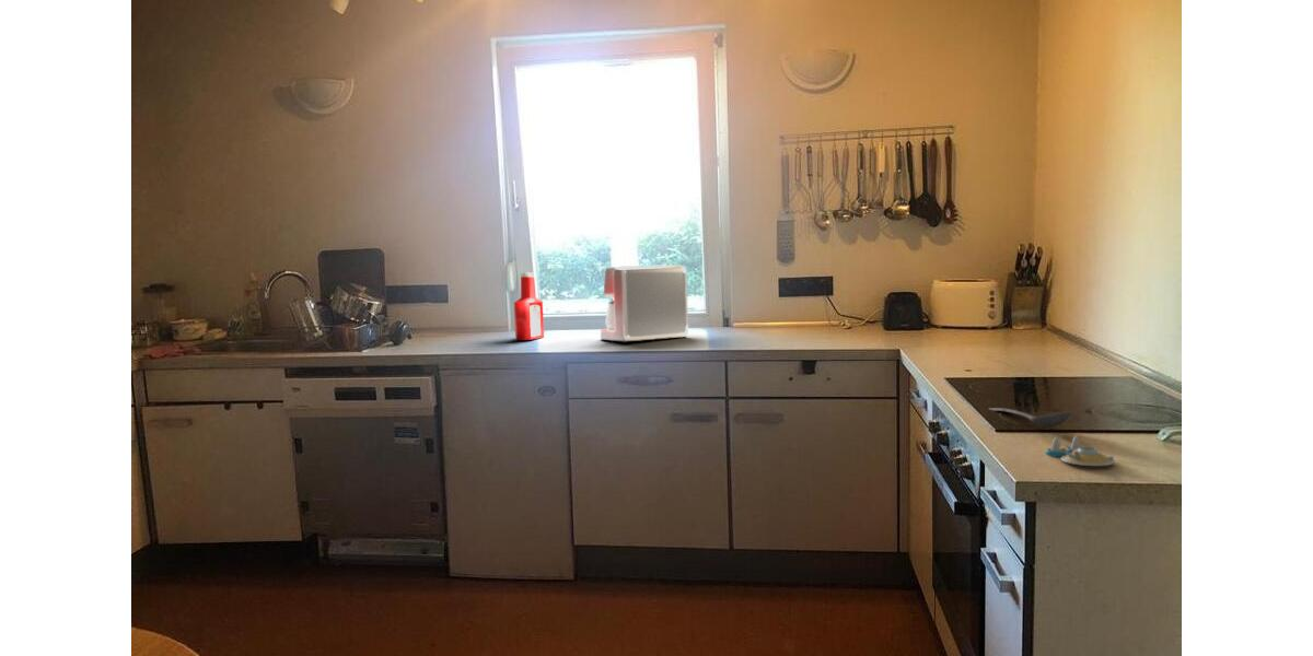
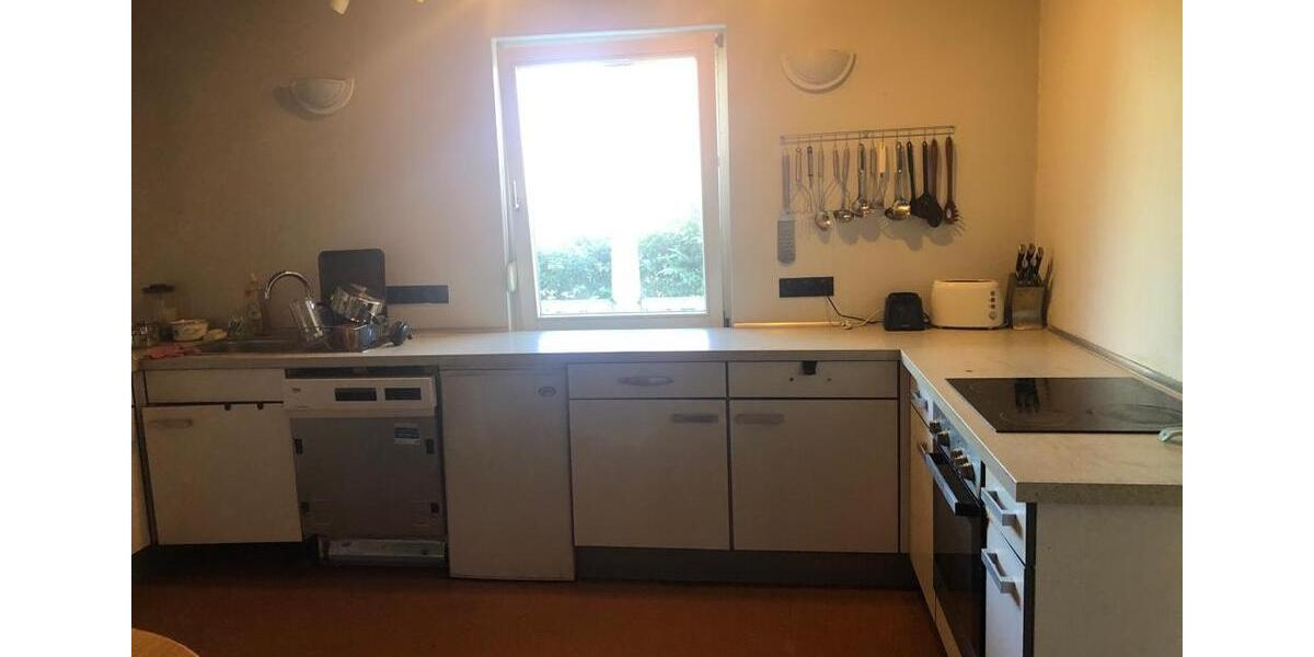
- soap bottle (528, 305)
- coffee maker (642, 302)
- salt and pepper shaker set (1080, 449)
- stirrer (1022, 412)
